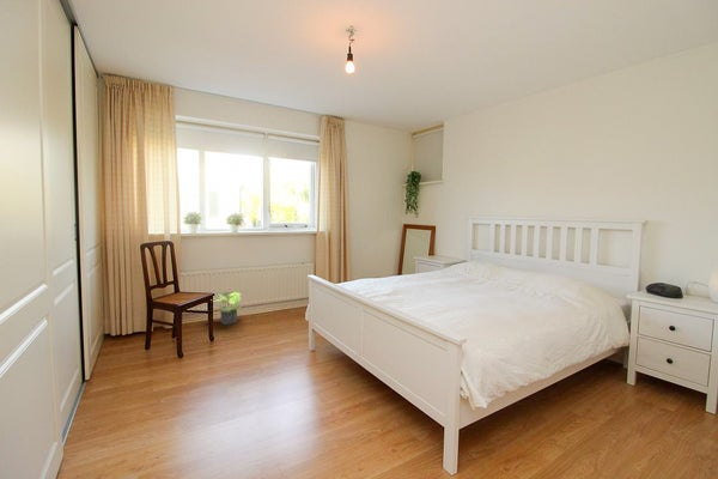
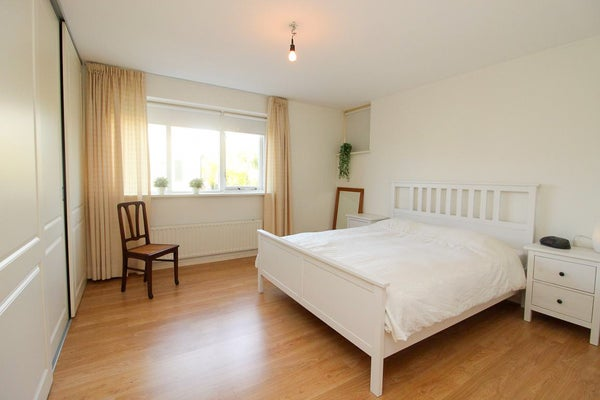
- potted plant (227, 305)
